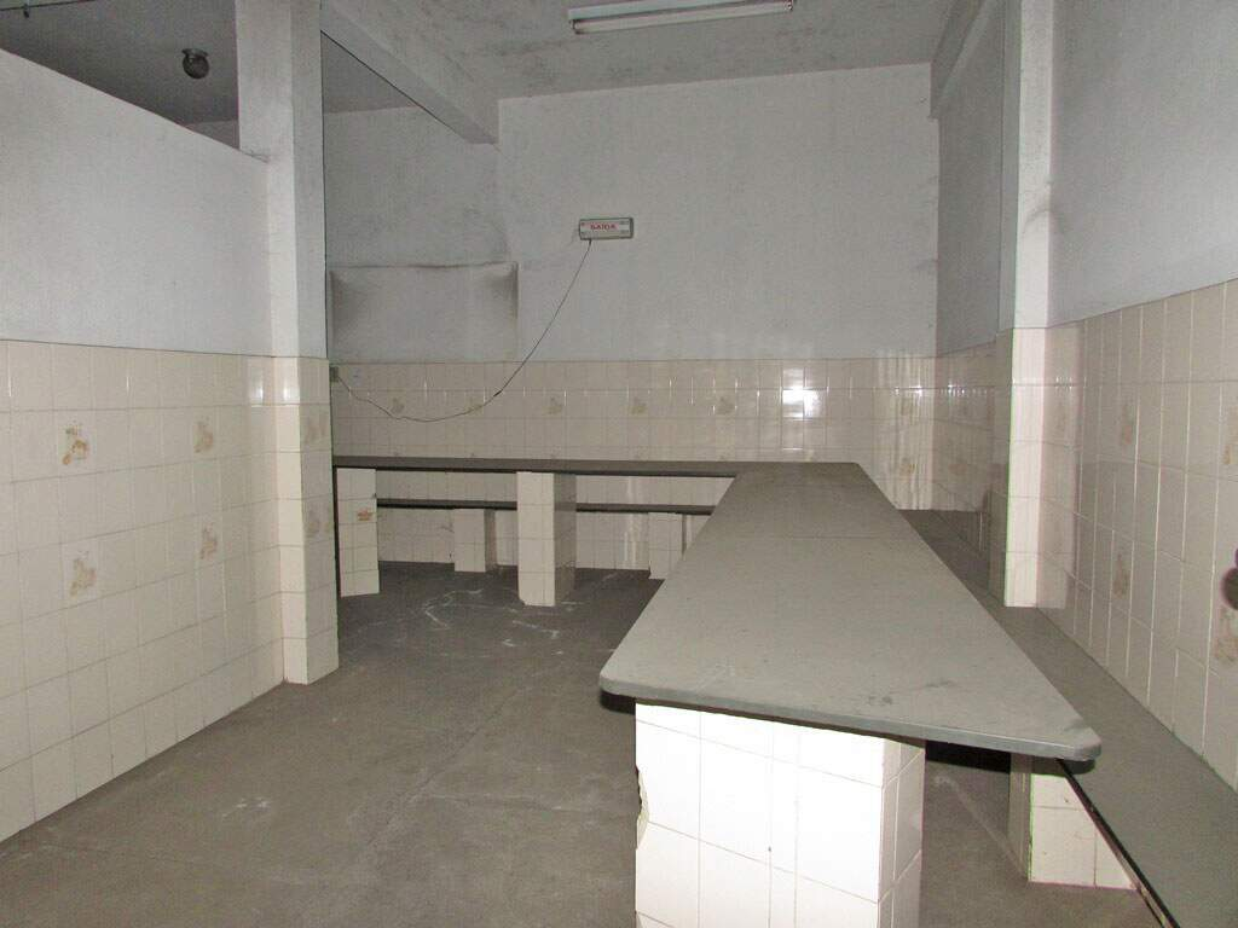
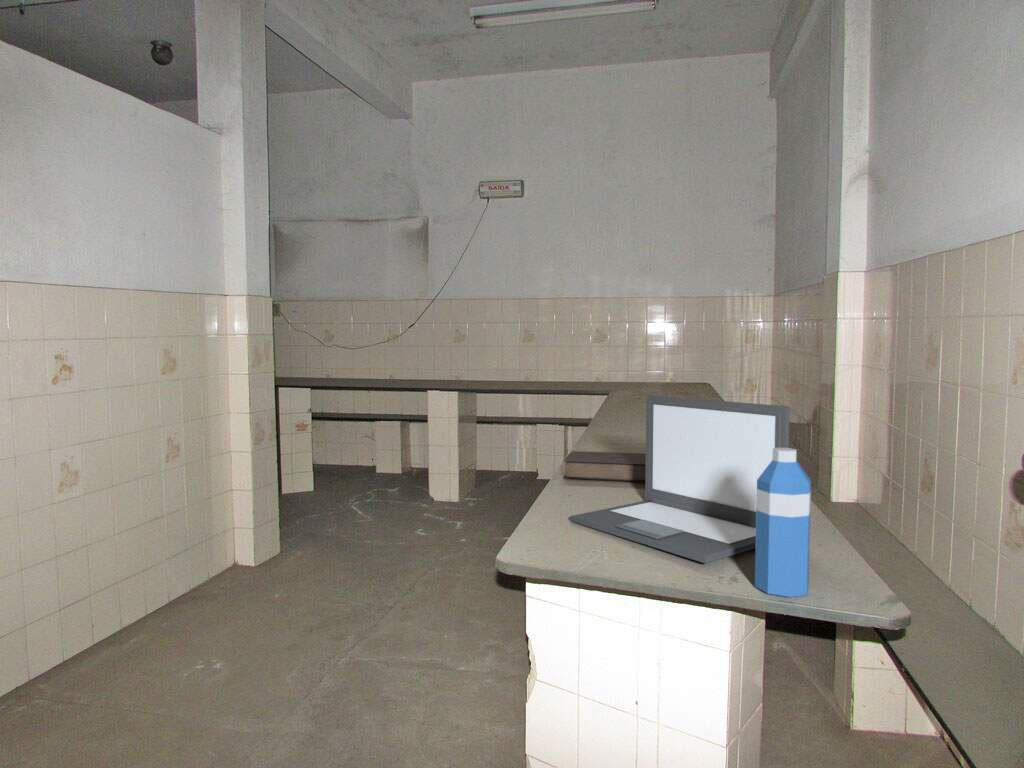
+ laptop (674, 467)
+ book (612, 465)
+ water bottle (783, 518)
